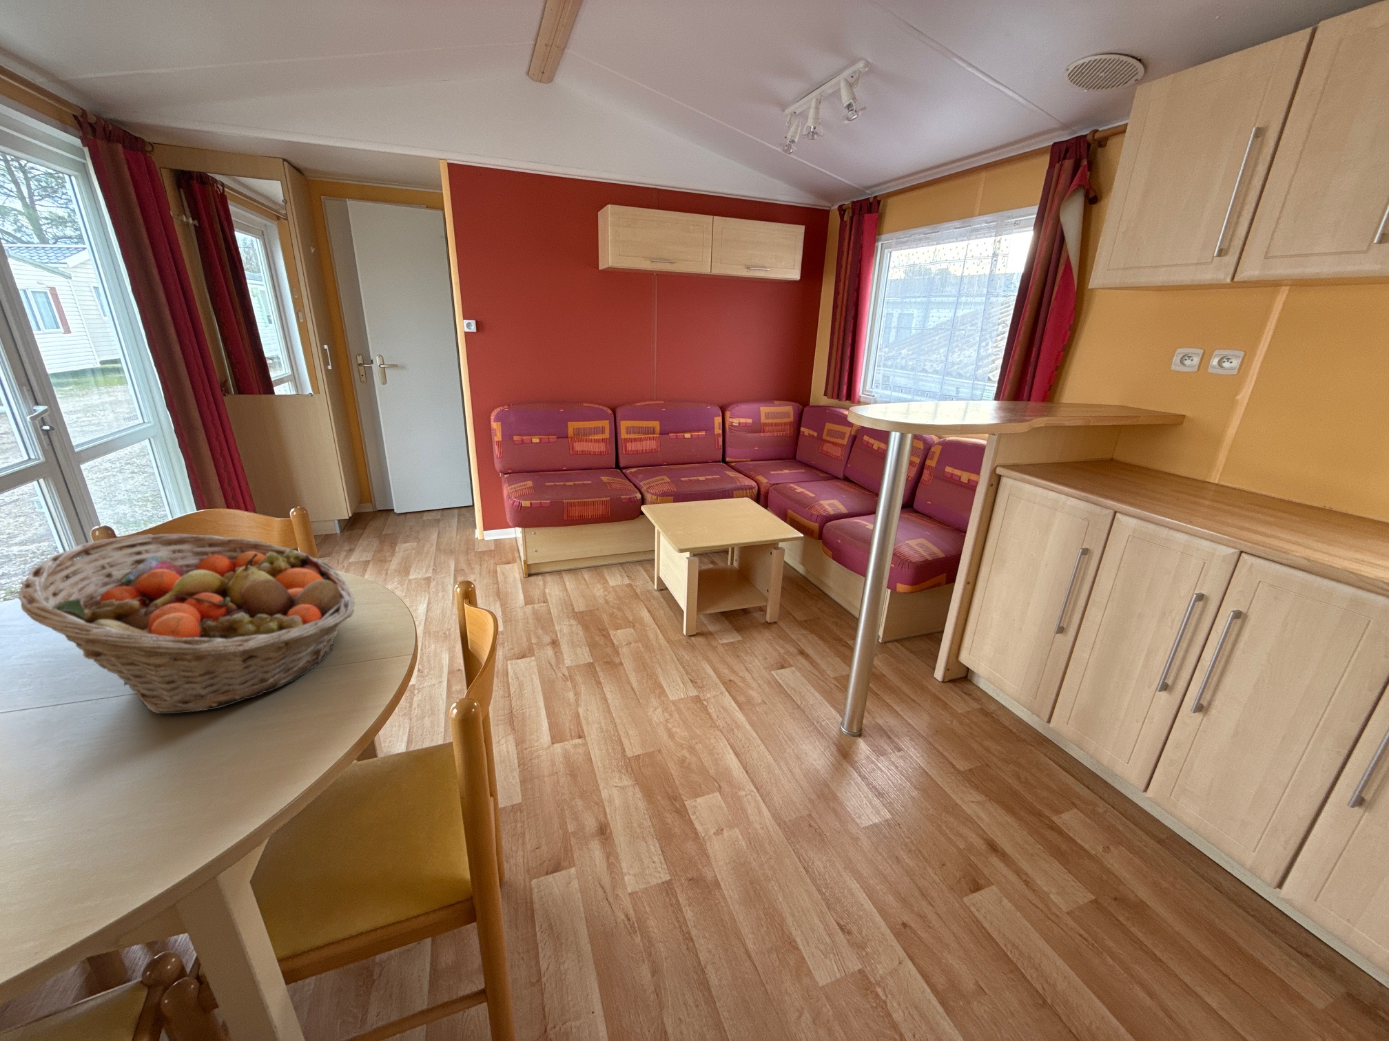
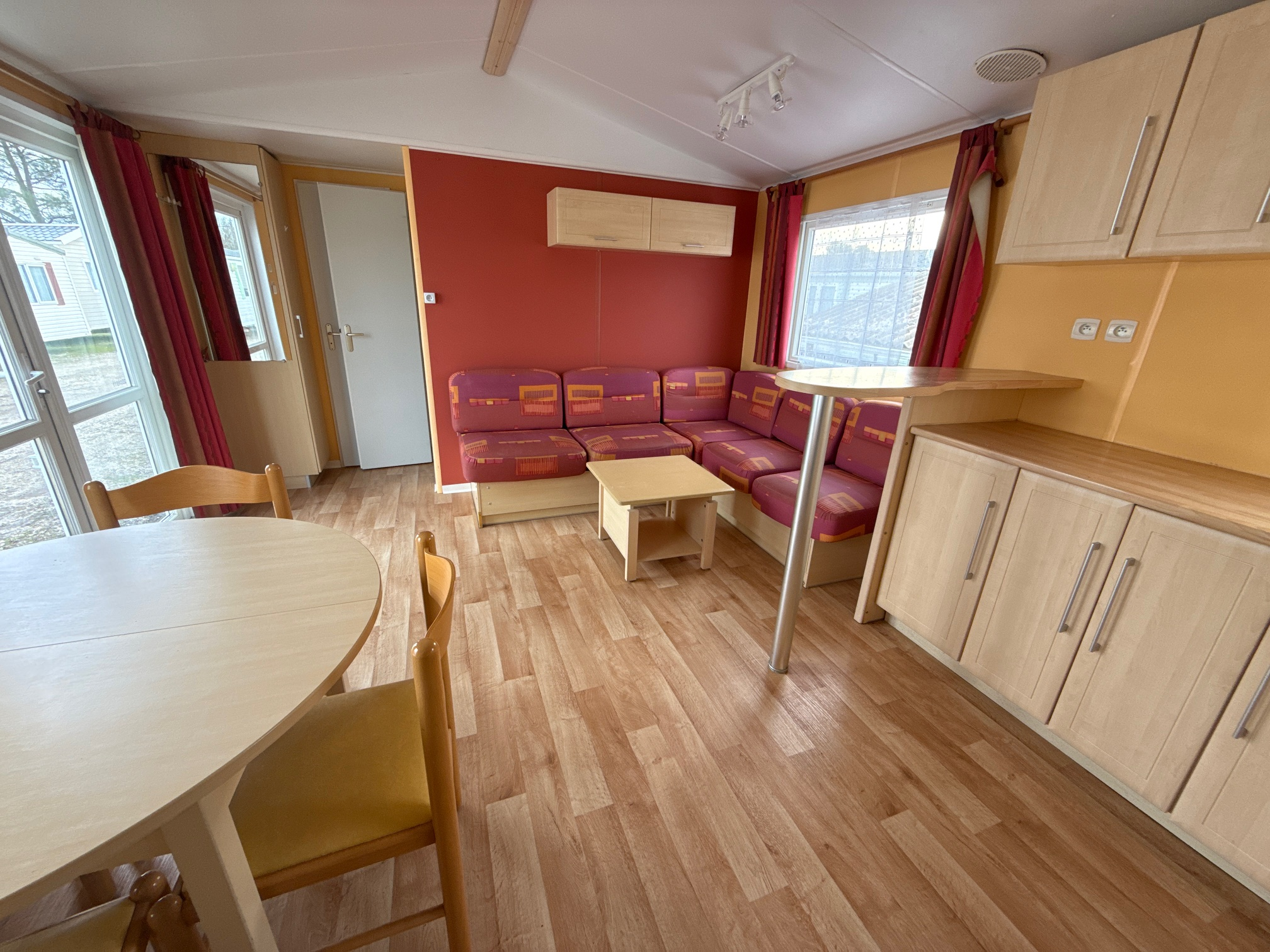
- fruit basket (217, 604)
